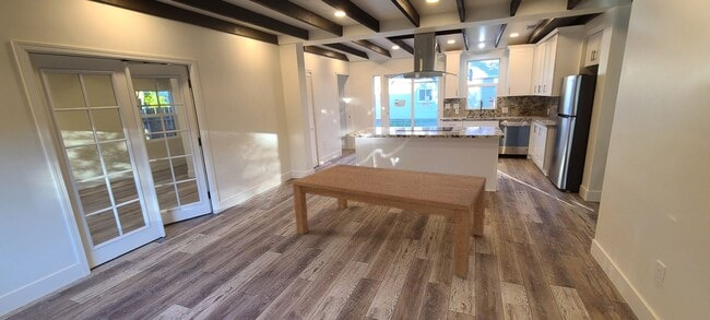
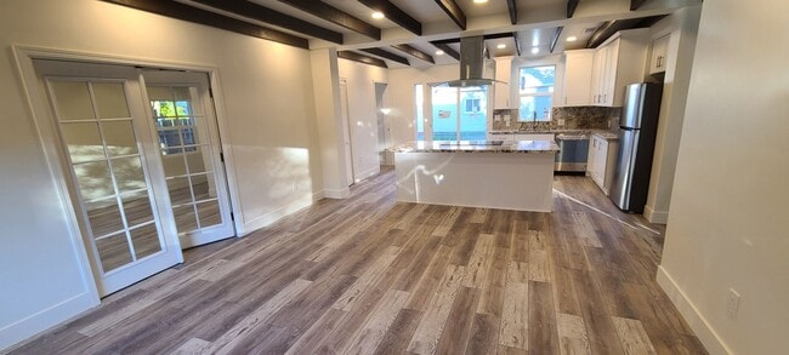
- dining table (386, 205)
